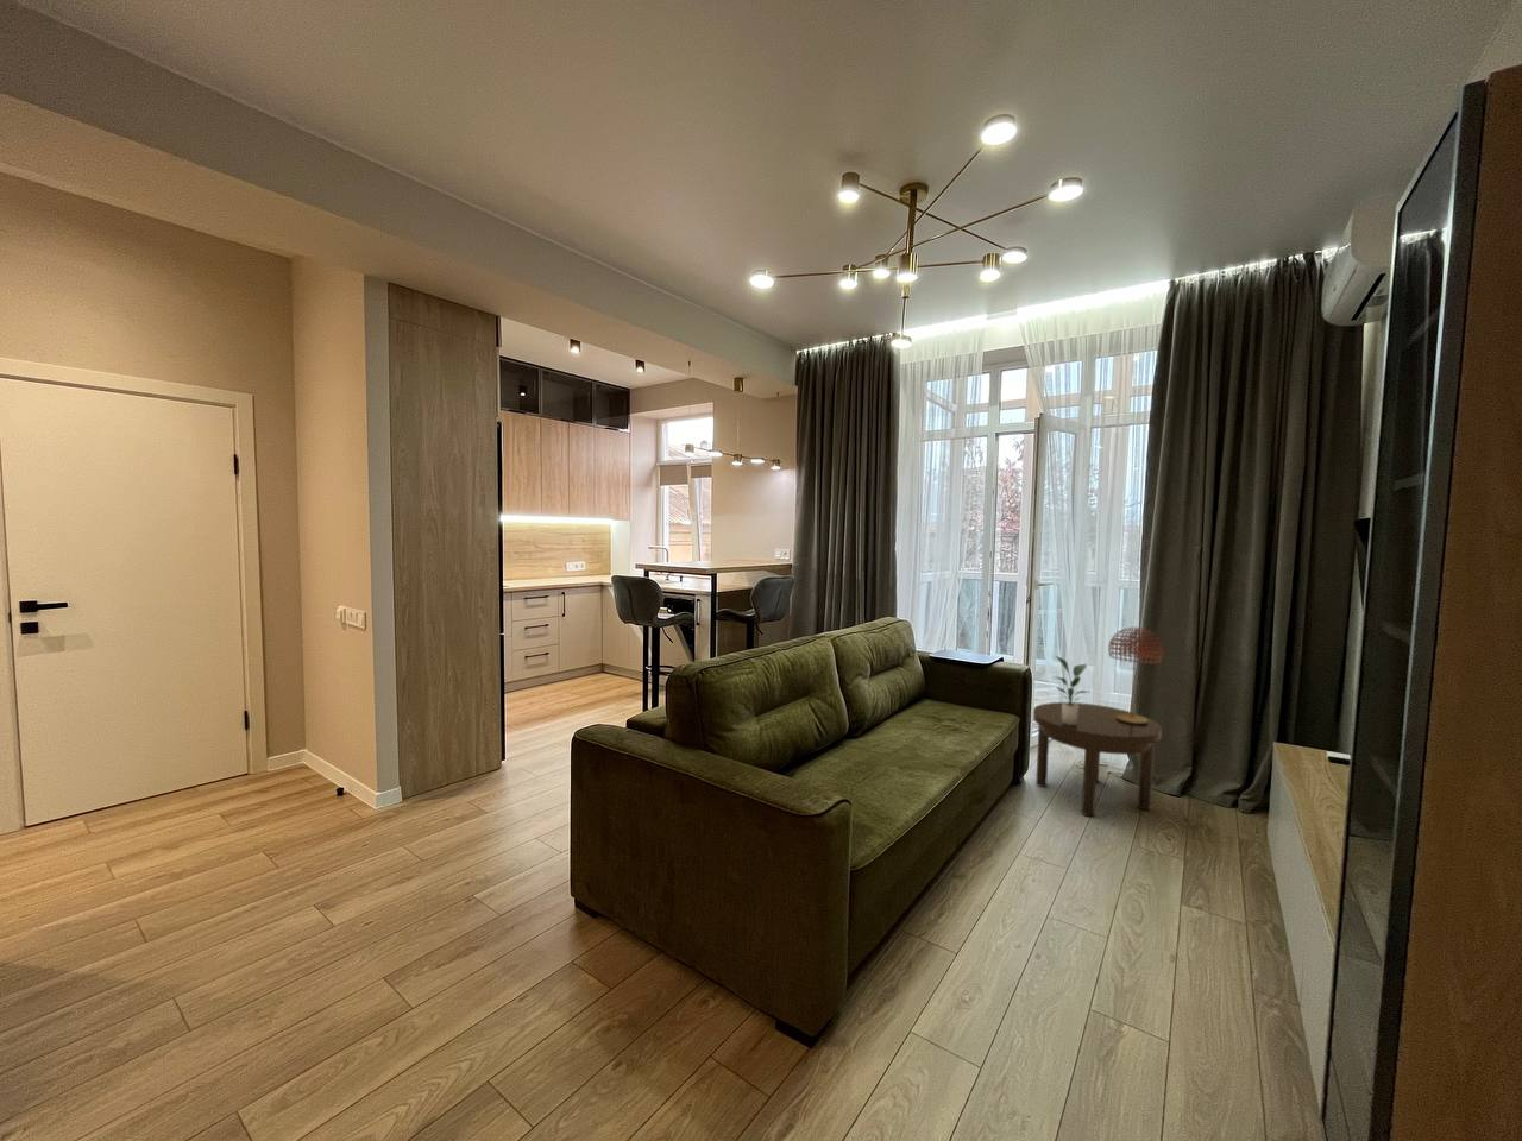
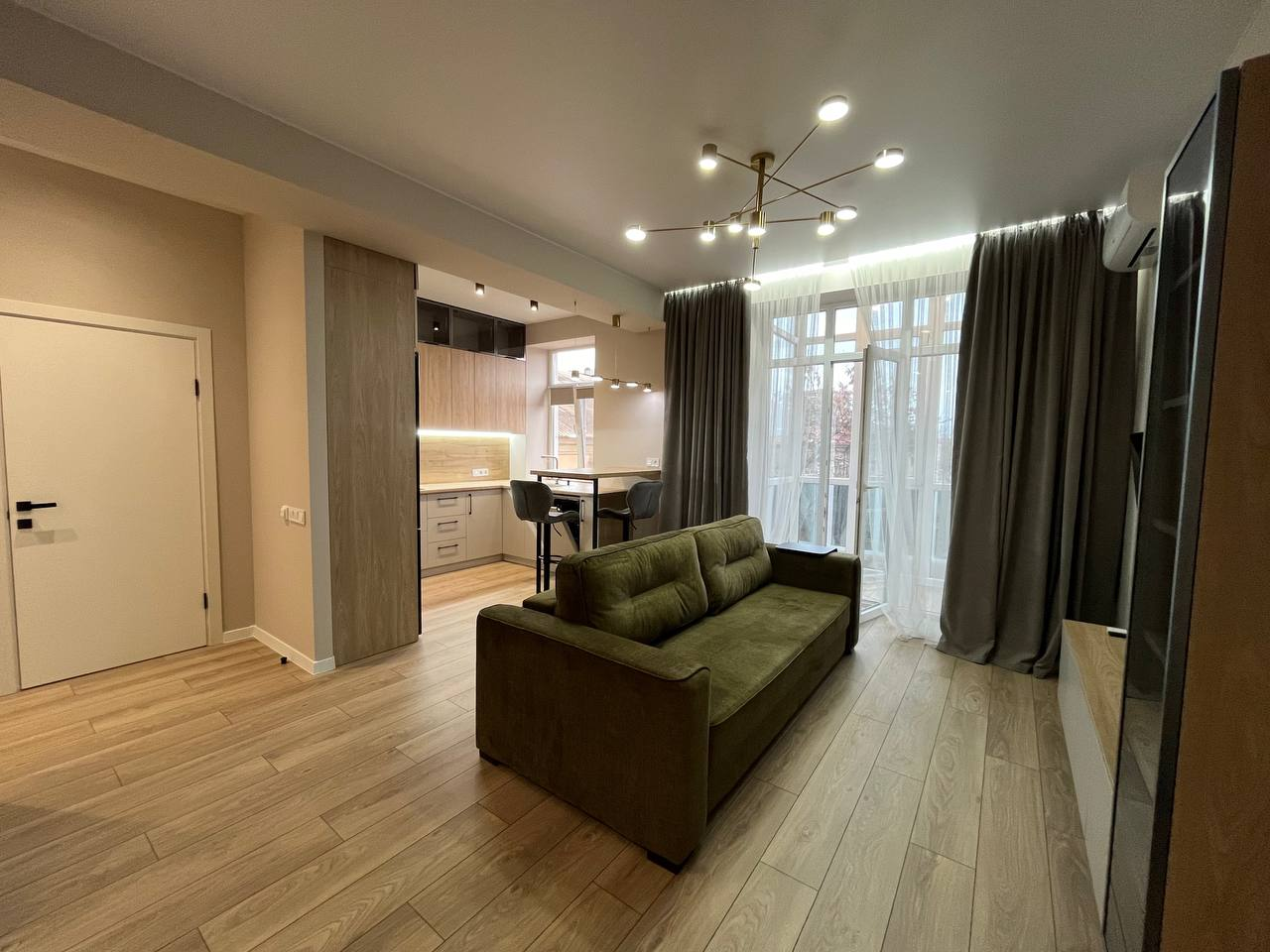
- side table (1092, 757)
- table lamp (1134, 672)
- potted plant (1071, 690)
